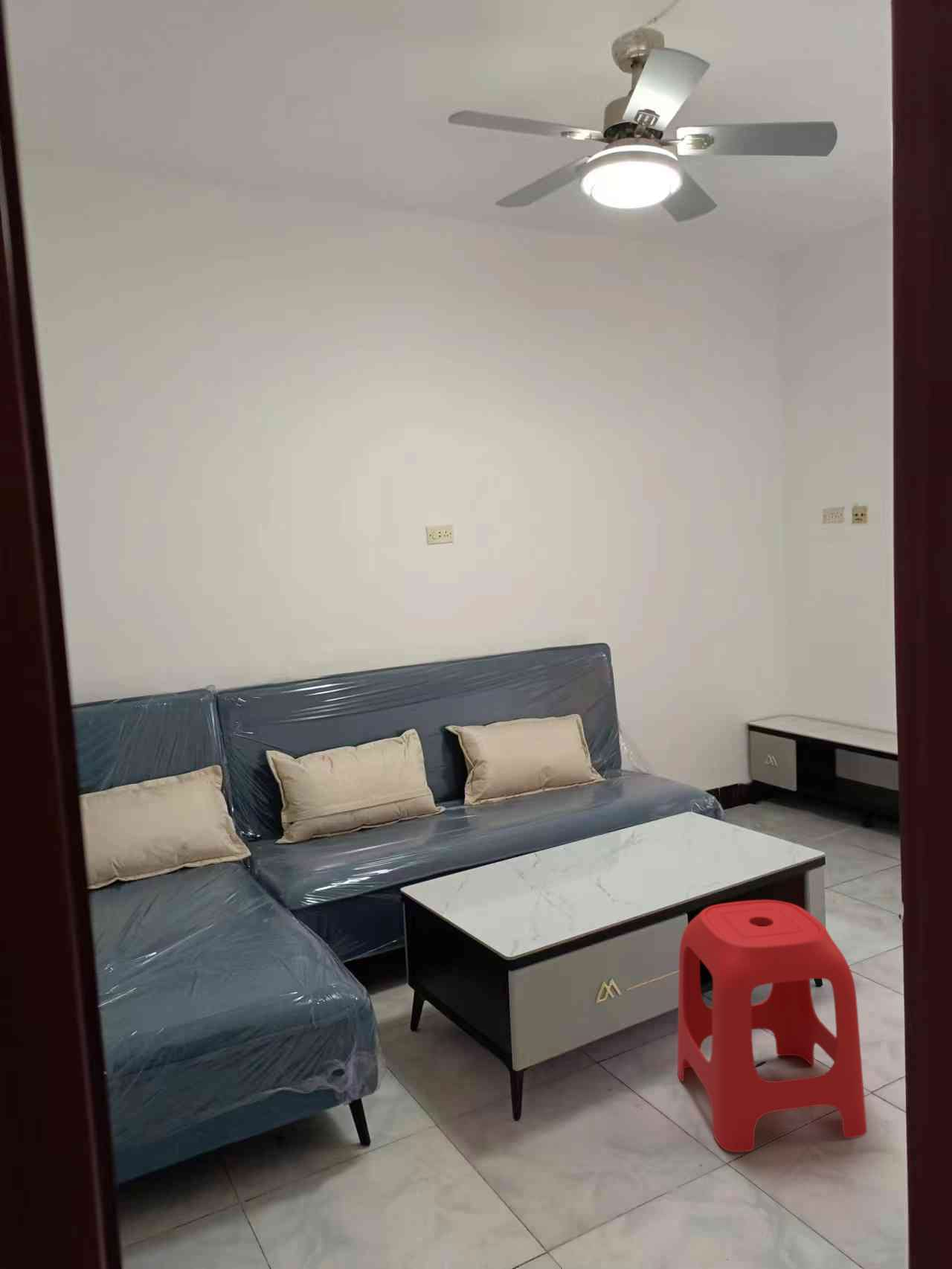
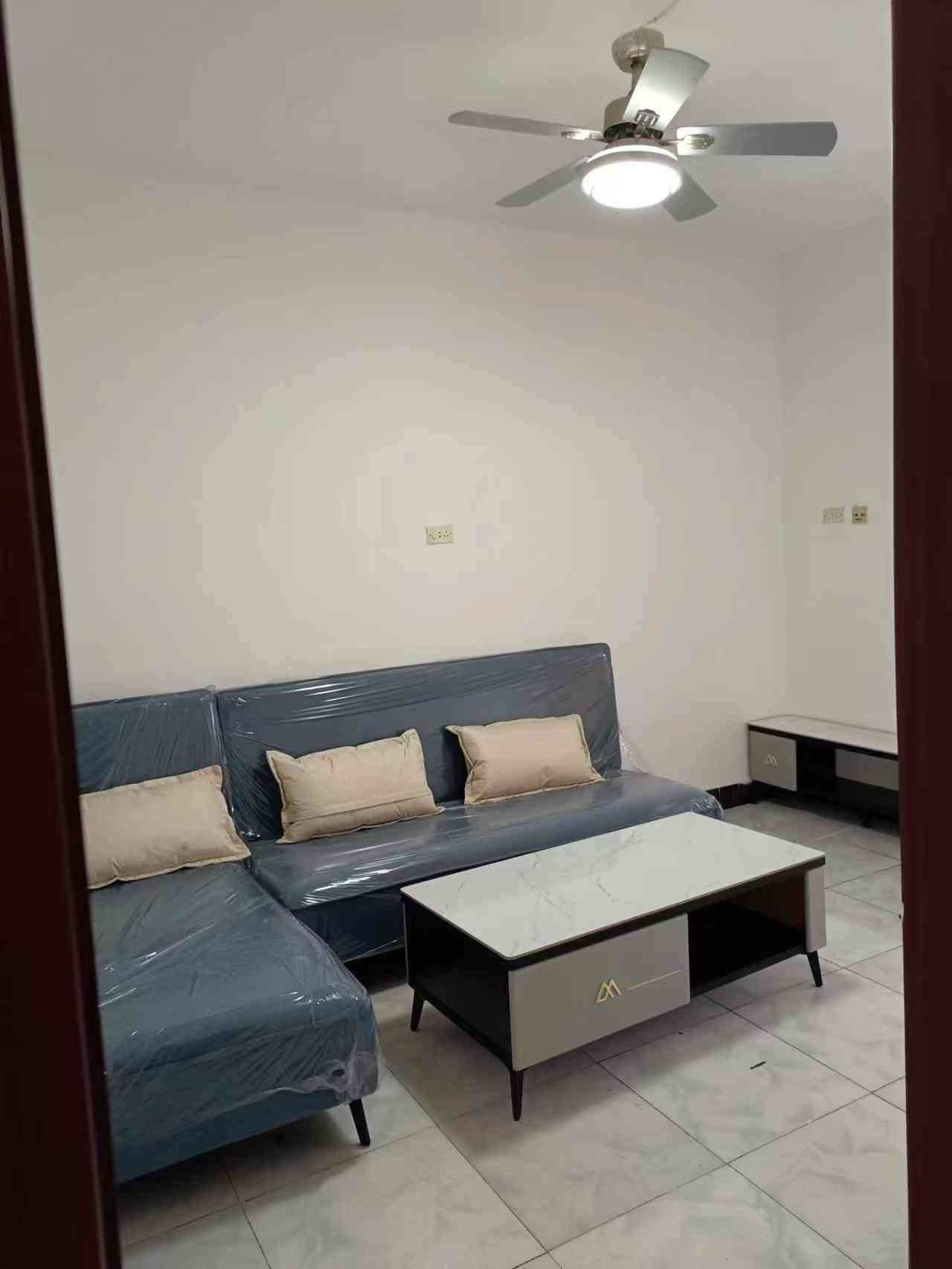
- stool (763, 1011)
